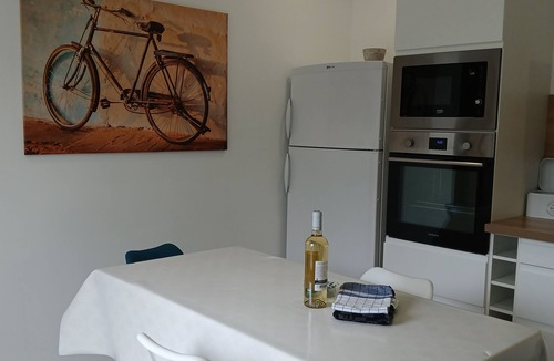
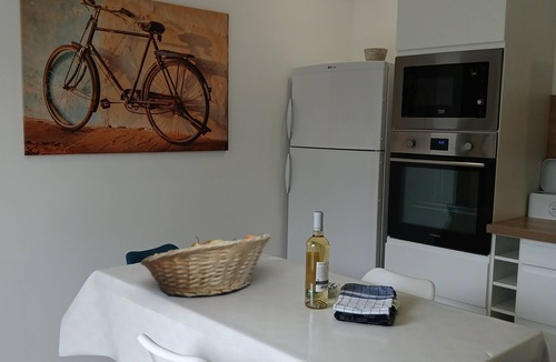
+ fruit basket (208, 259)
